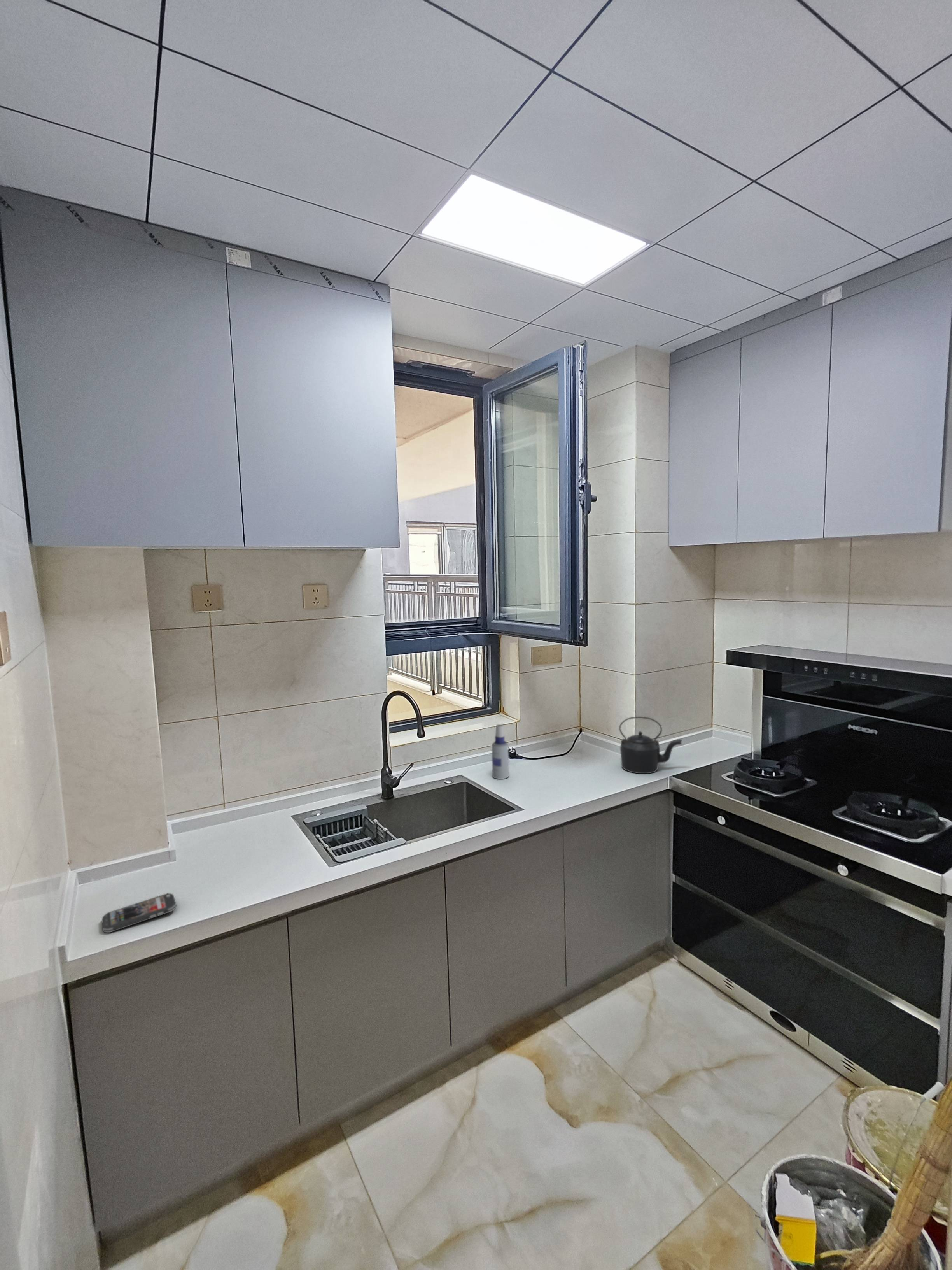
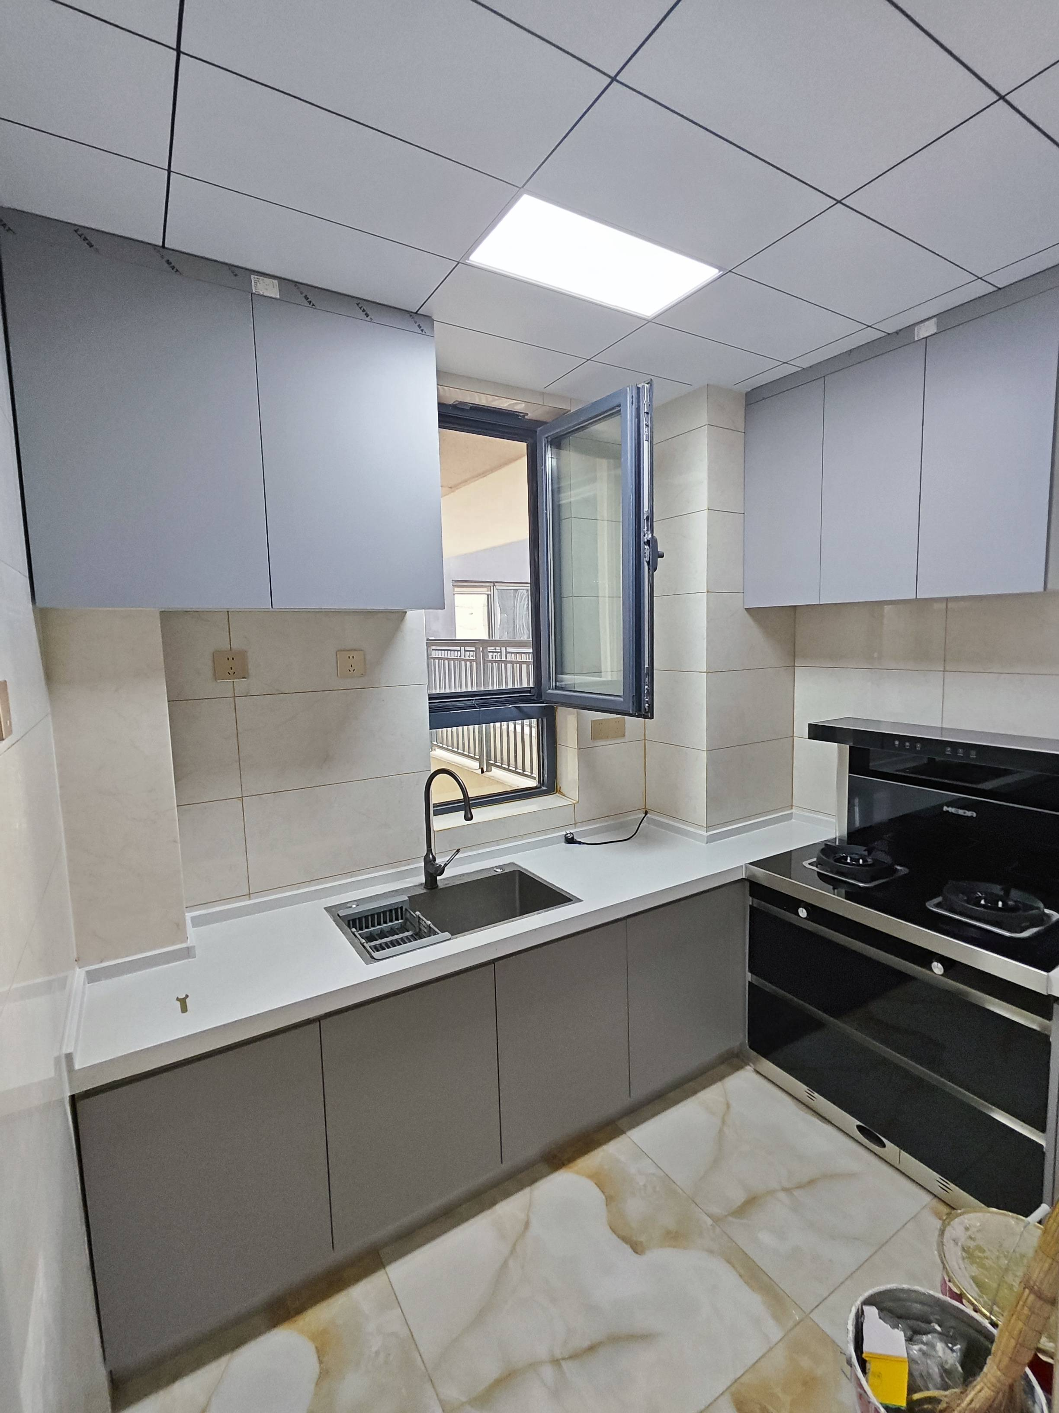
- kettle (650, 743)
- spray bottle (500, 751)
- smartphone (140, 912)
